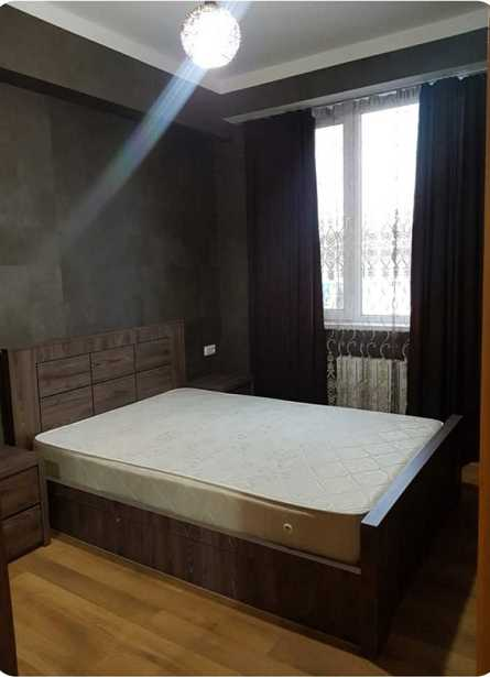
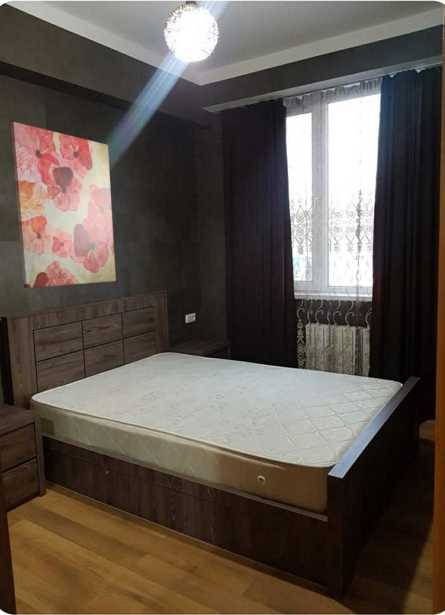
+ wall art (69, 210)
